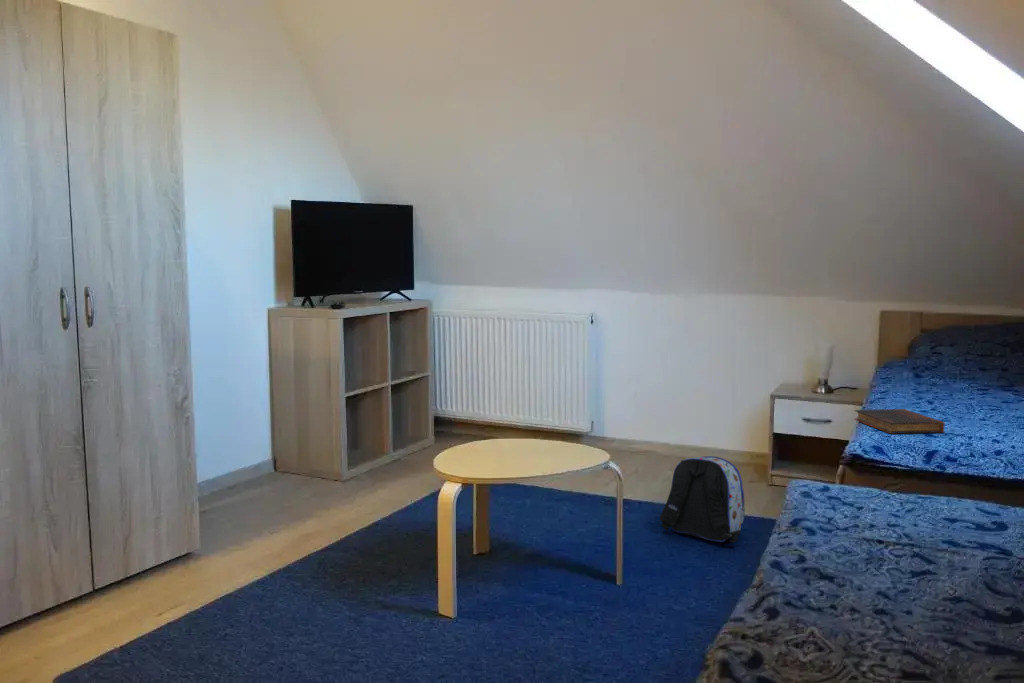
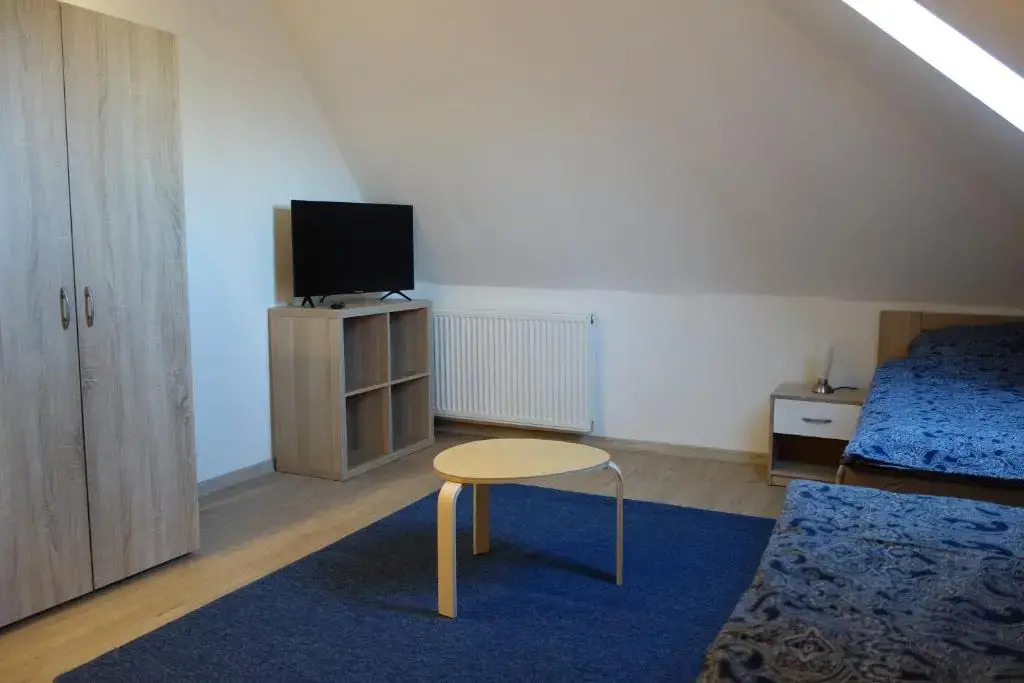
- backpack (708, 495)
- book (897, 420)
